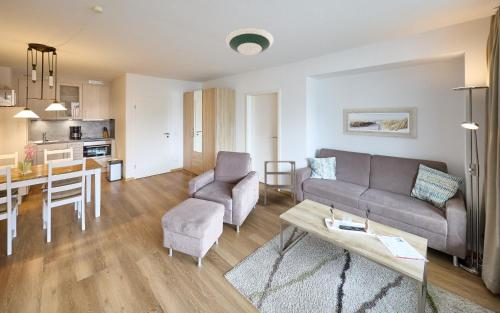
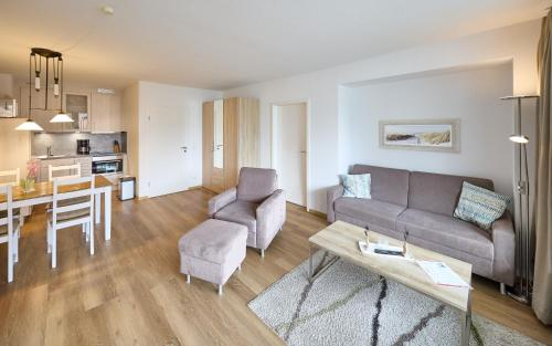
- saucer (249, 47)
- side table (279, 185)
